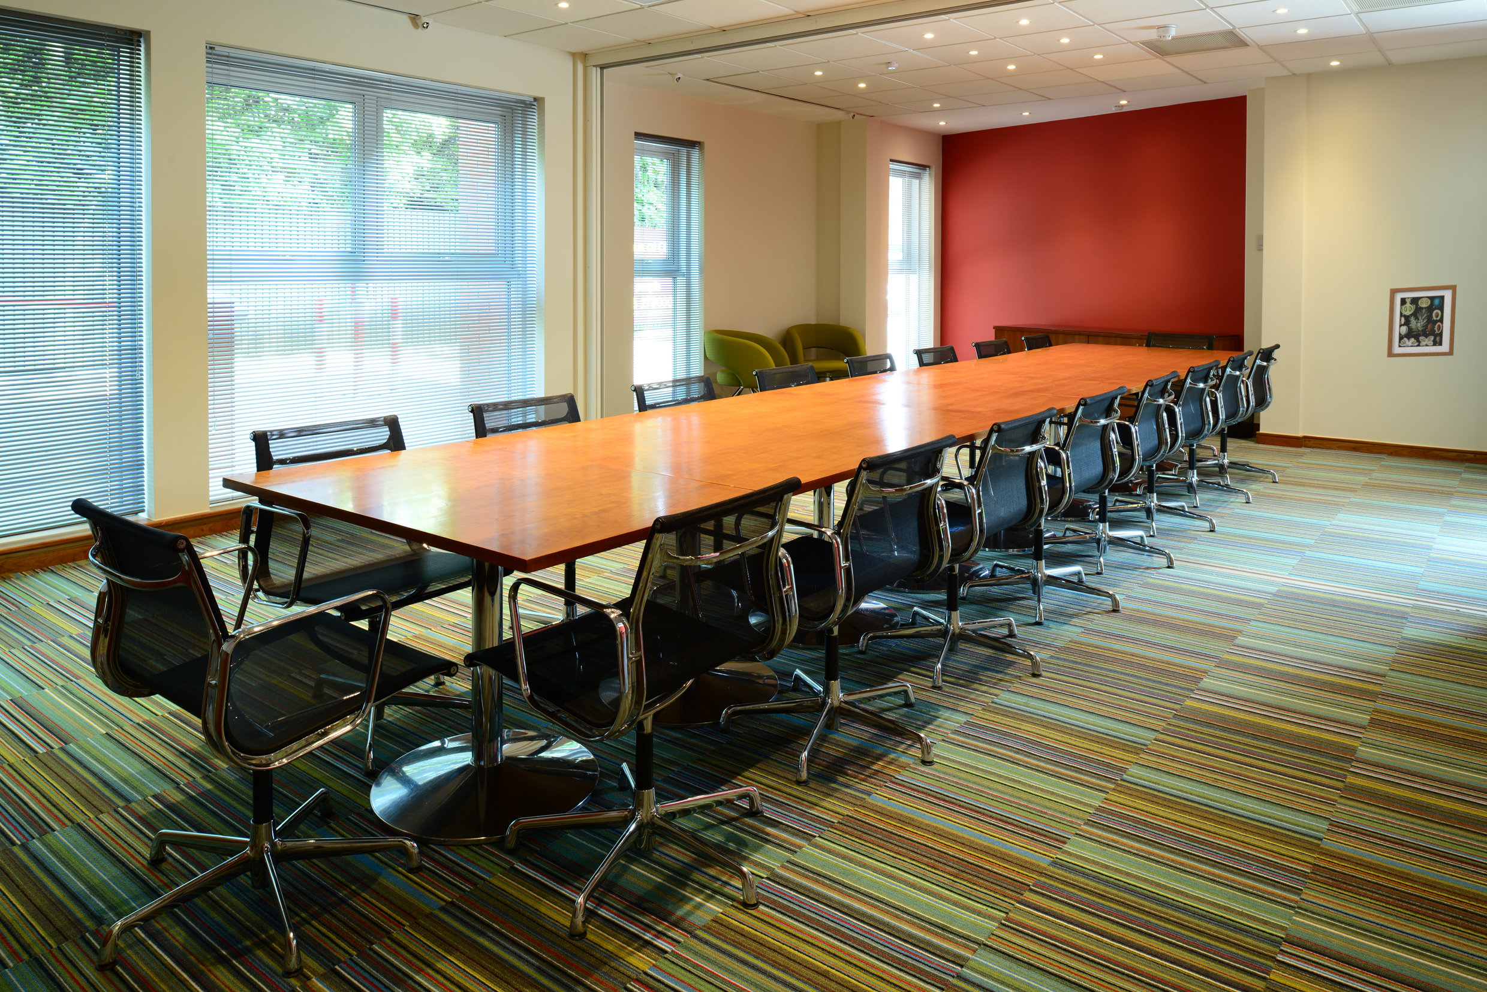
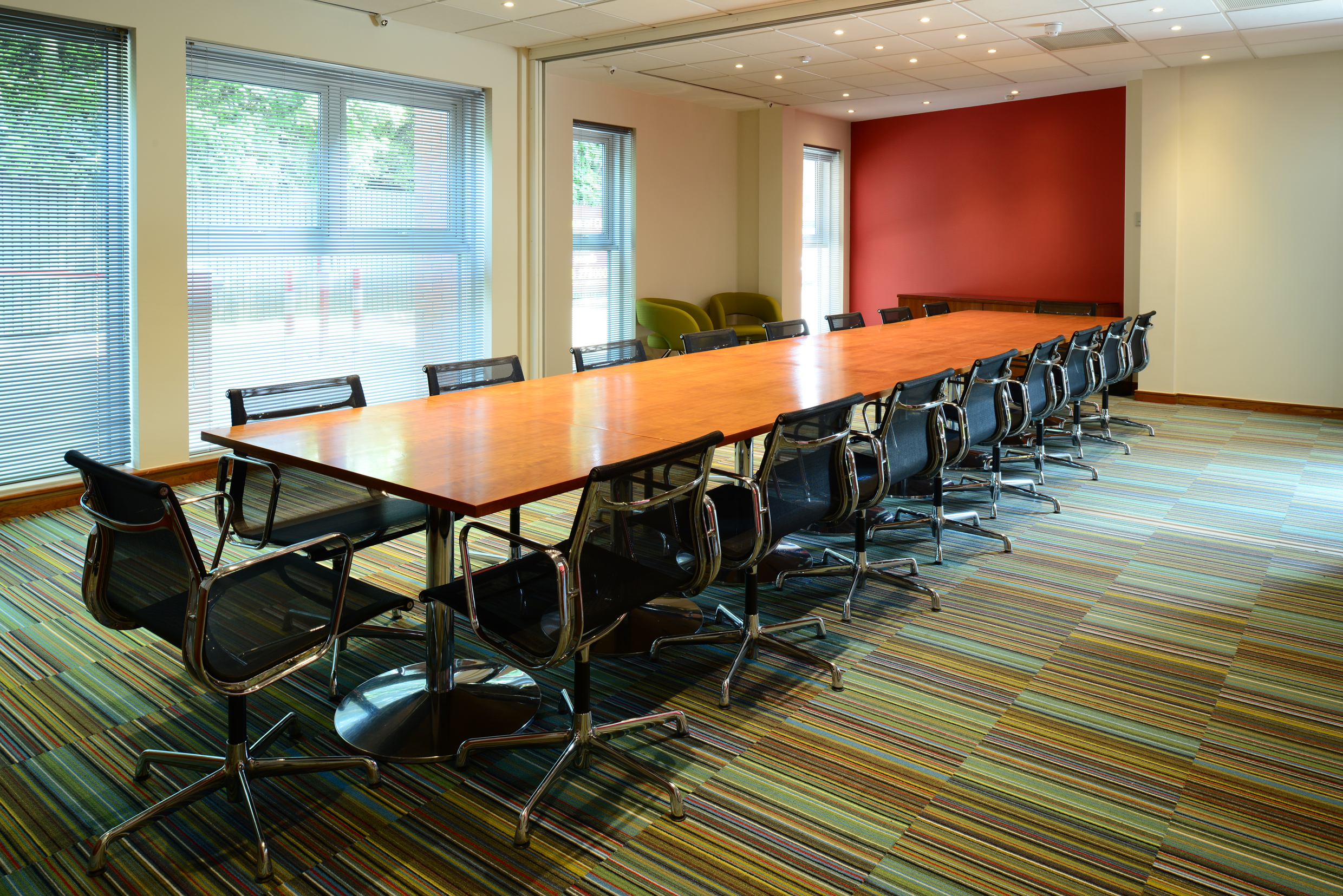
- wall art (1421, 321)
